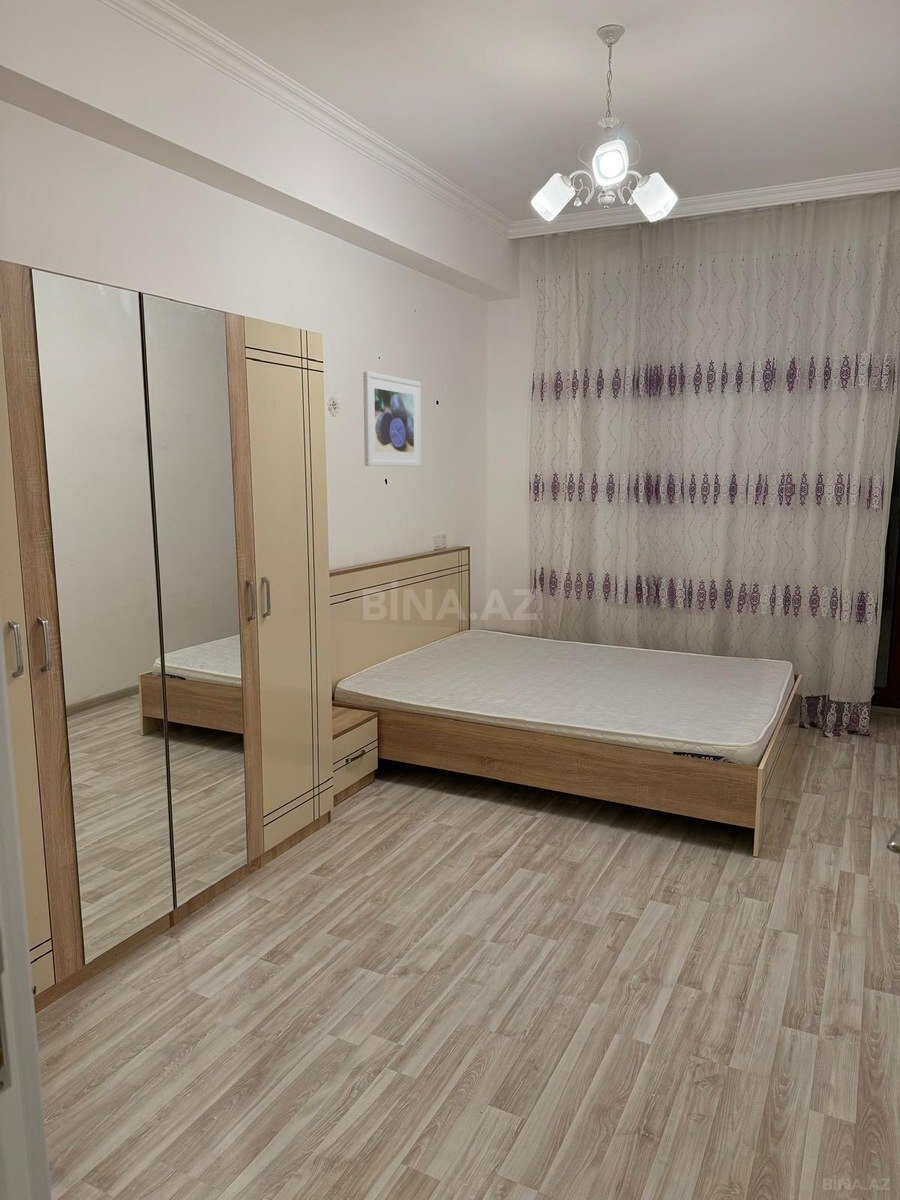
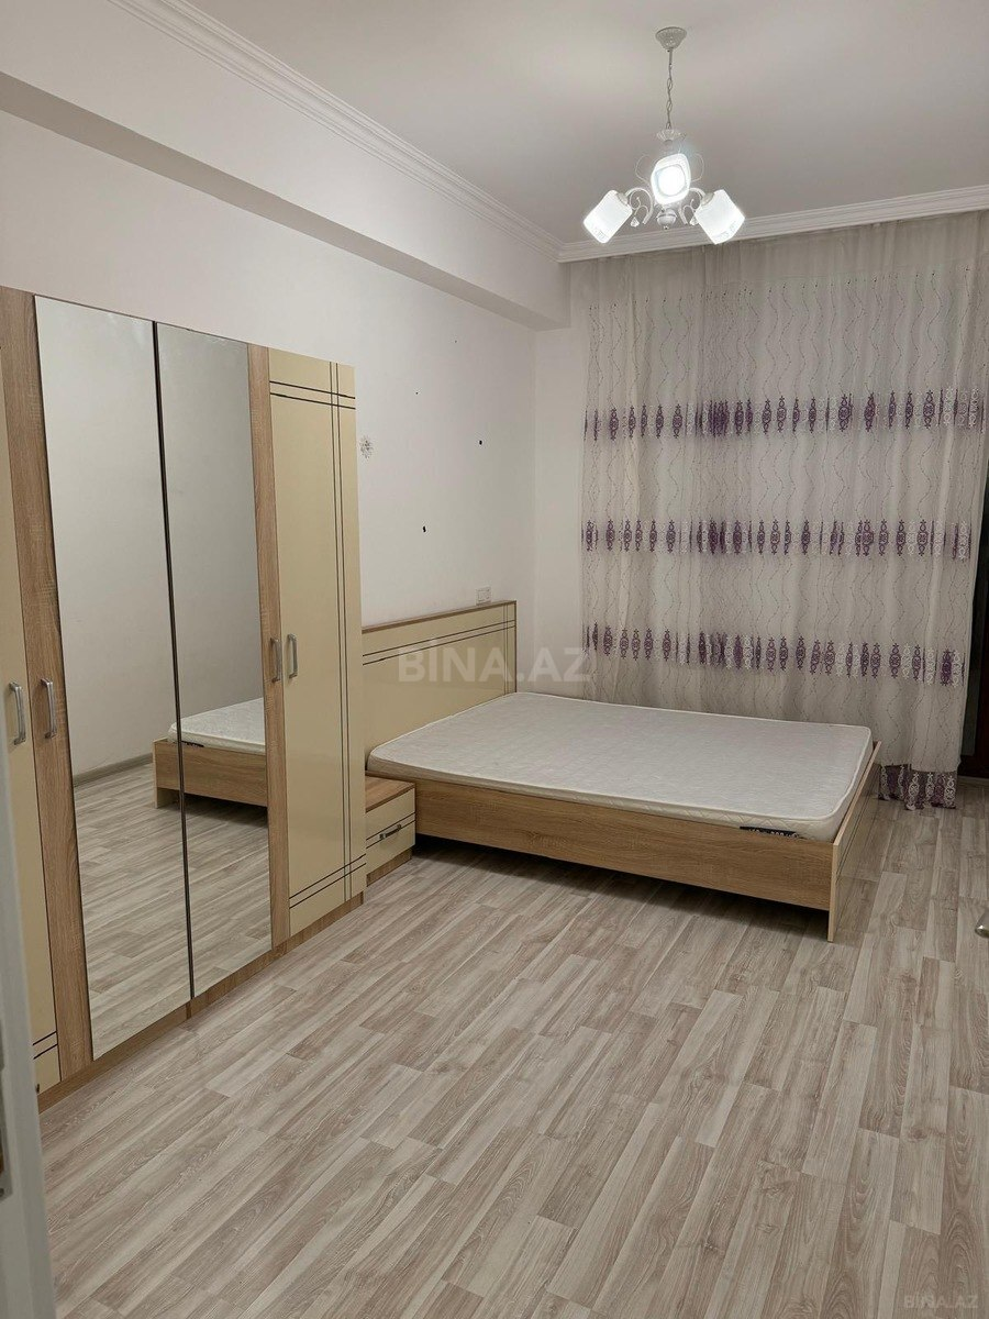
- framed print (394, 421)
